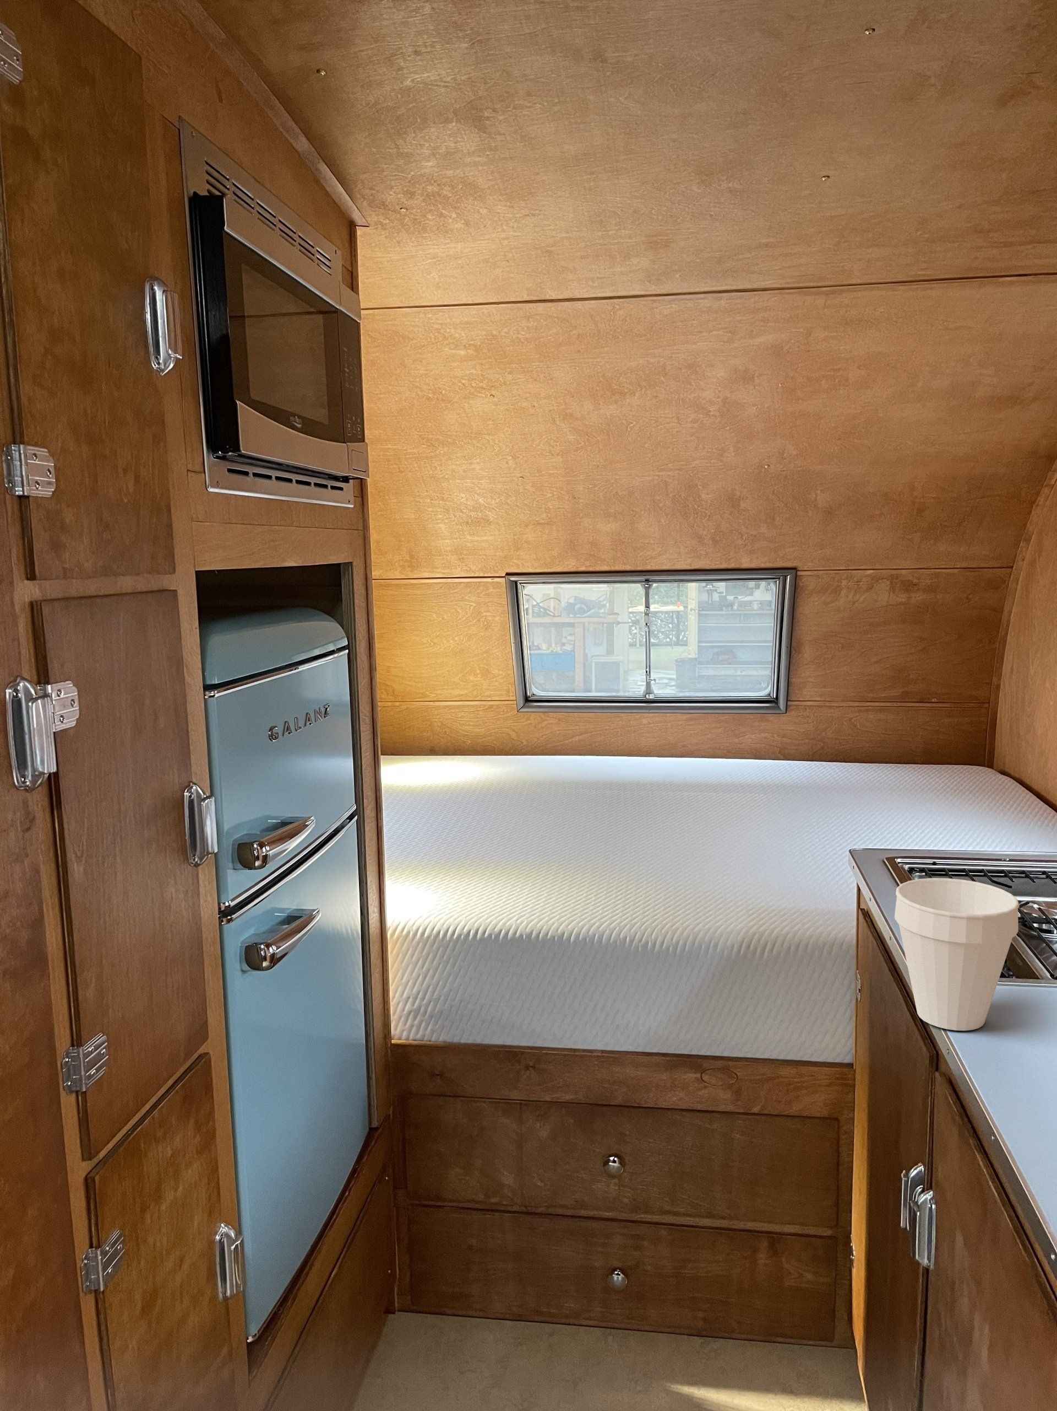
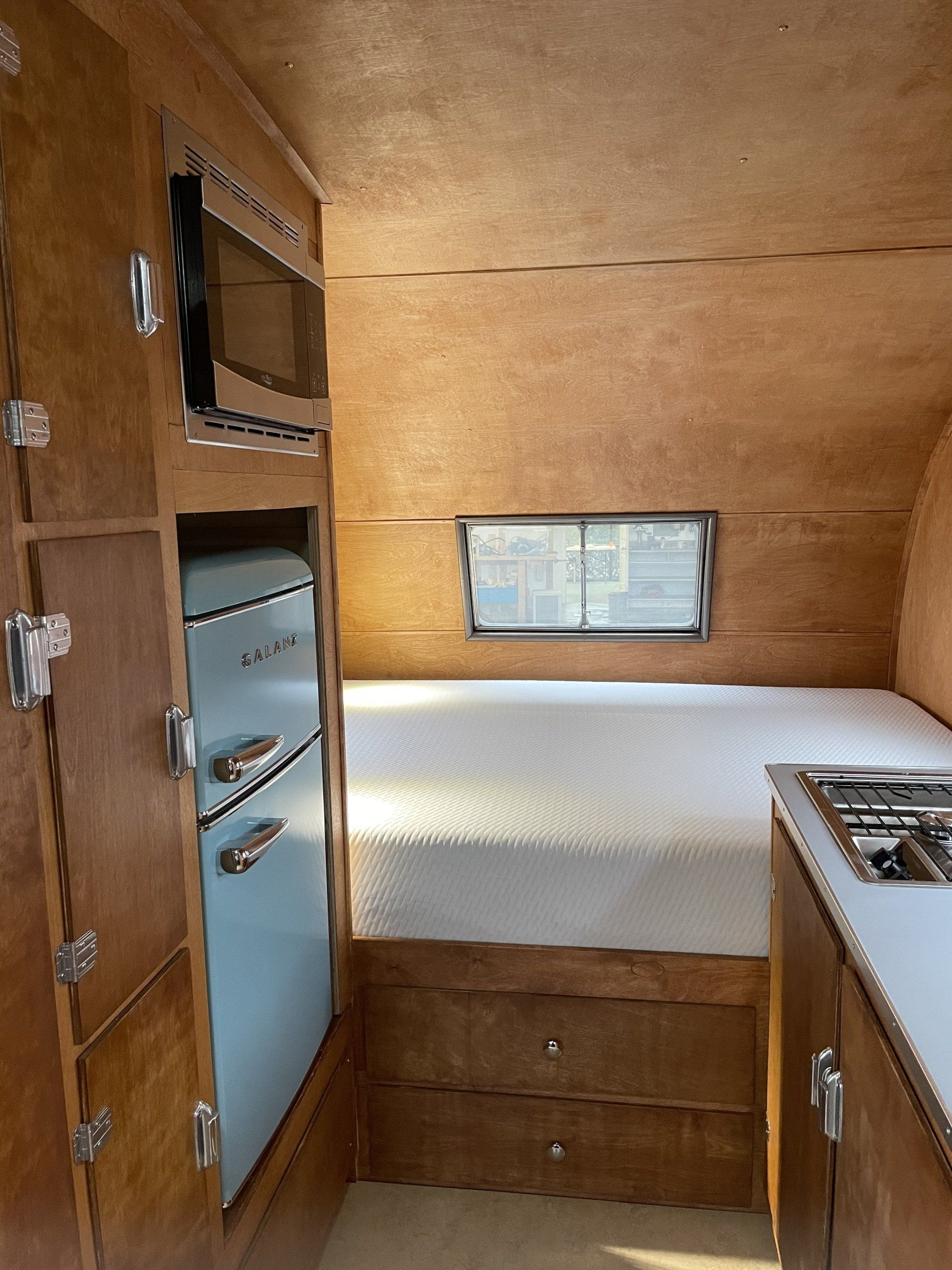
- cup (953, 957)
